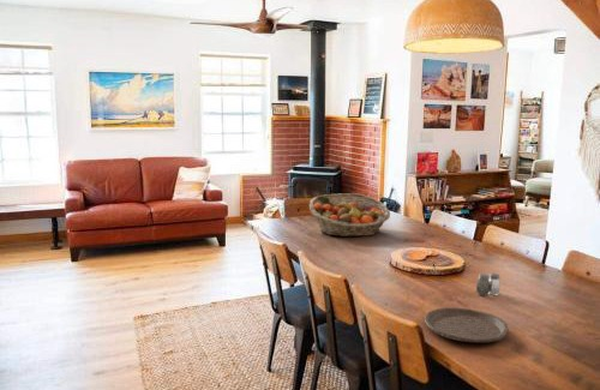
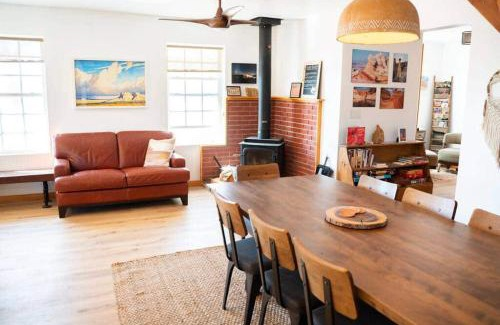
- plate (464, 324)
- salt and pepper shaker (488, 283)
- fruit basket (348, 214)
